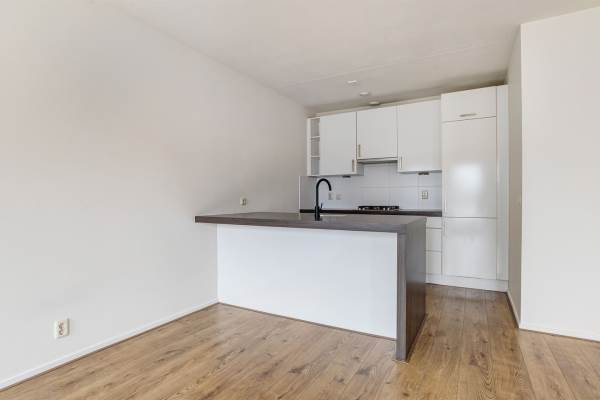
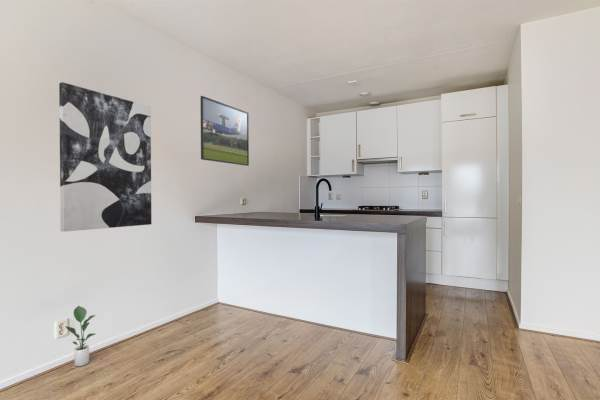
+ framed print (226, 133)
+ potted plant (79, 336)
+ wall art (110, 161)
